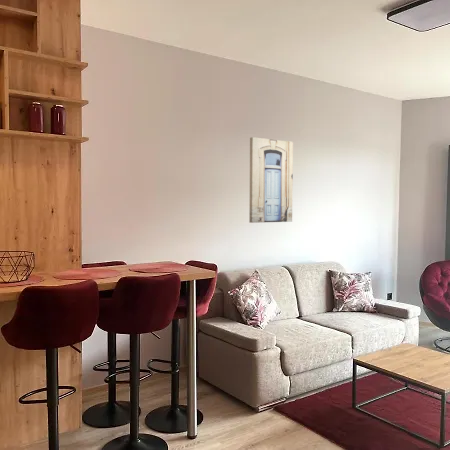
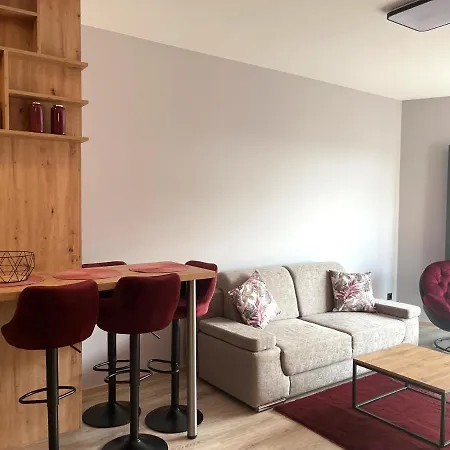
- wall art (271, 181)
